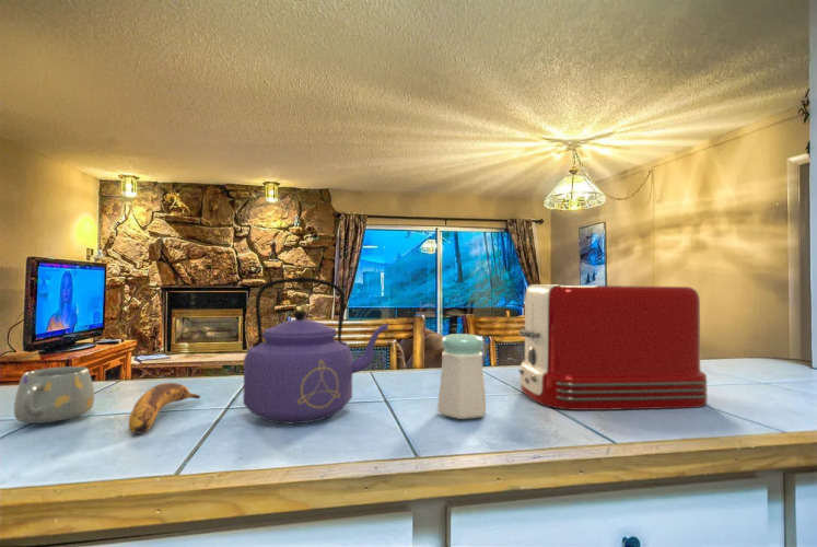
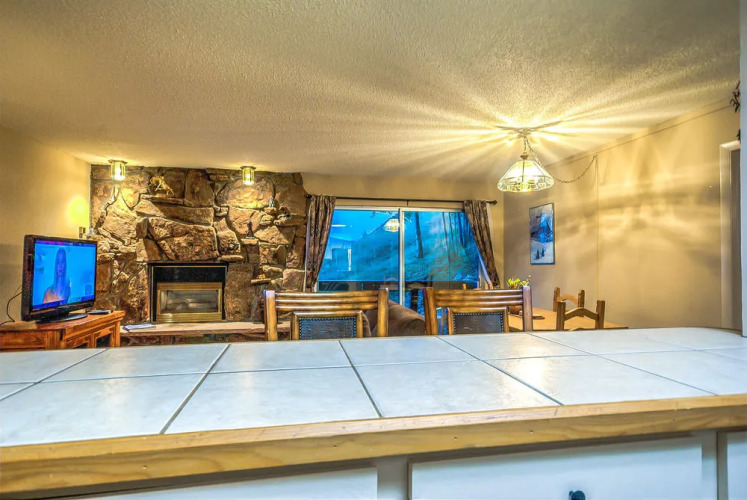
- banana (160, 401)
- kettle (318, 344)
- mug (50, 397)
- toaster (608, 340)
- salt shaker (462, 373)
